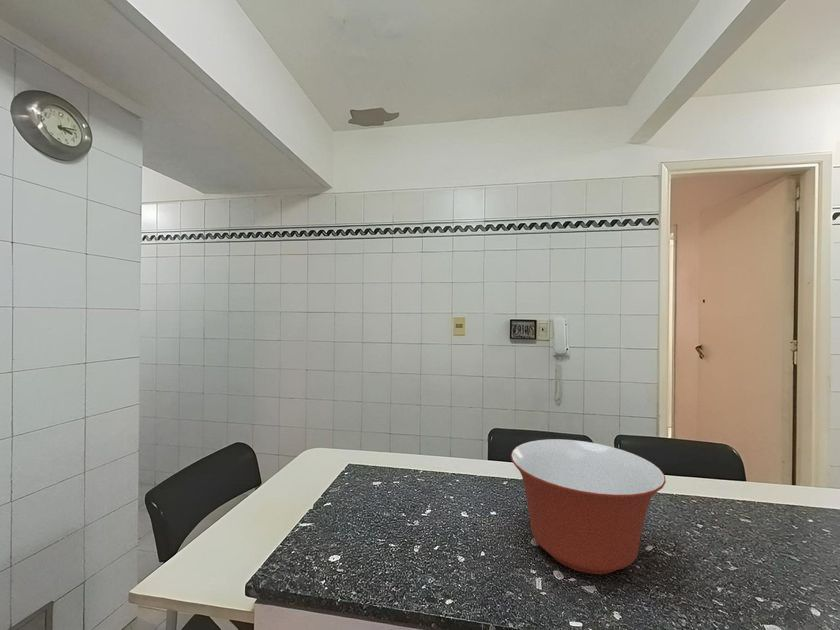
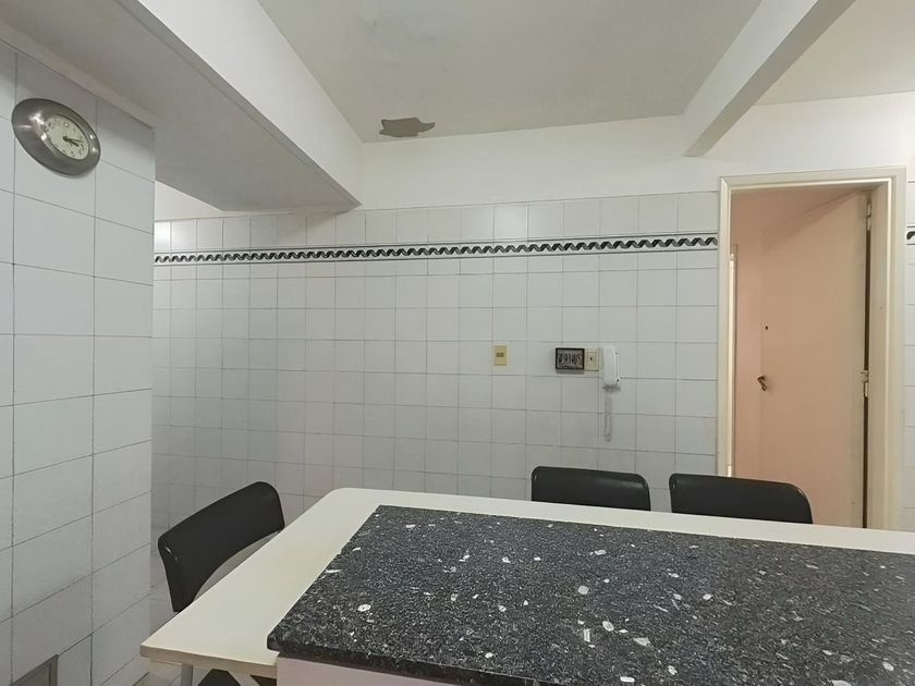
- mixing bowl (581, 506)
